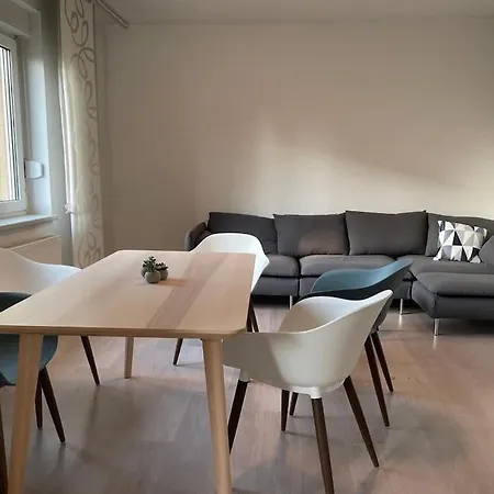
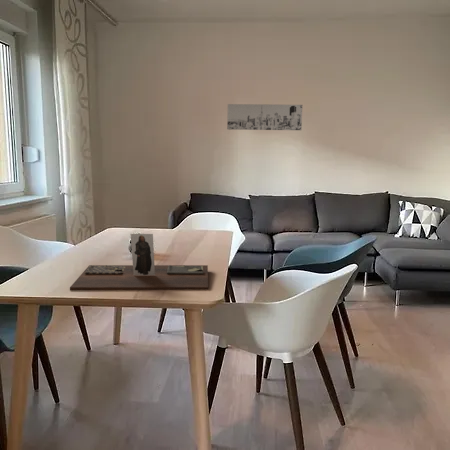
+ wall art (264, 117)
+ decorative tray (144, 255)
